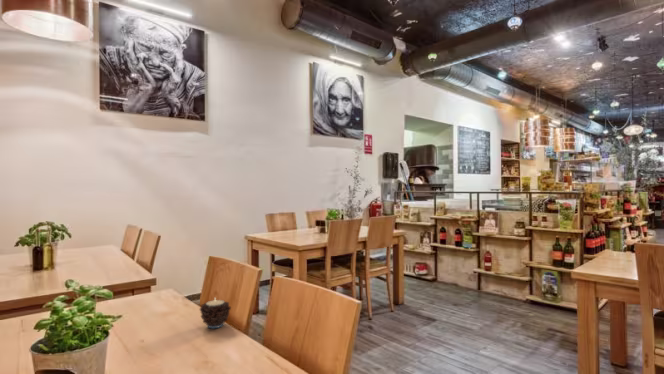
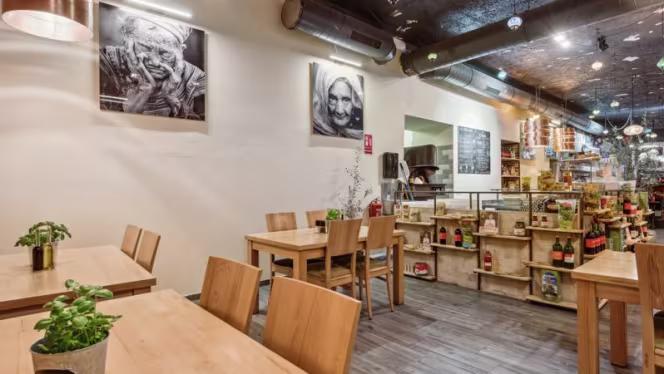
- candle (215, 311)
